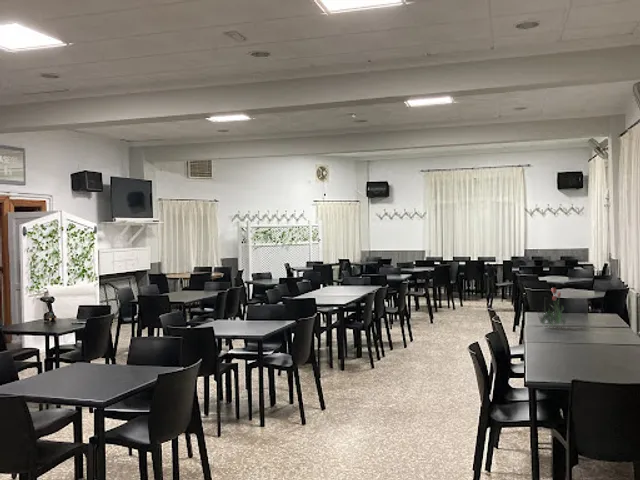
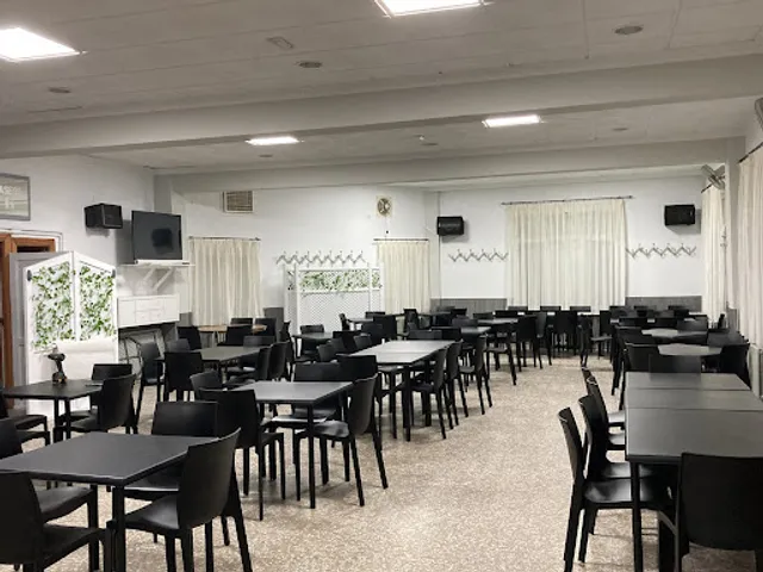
- flower (552, 309)
